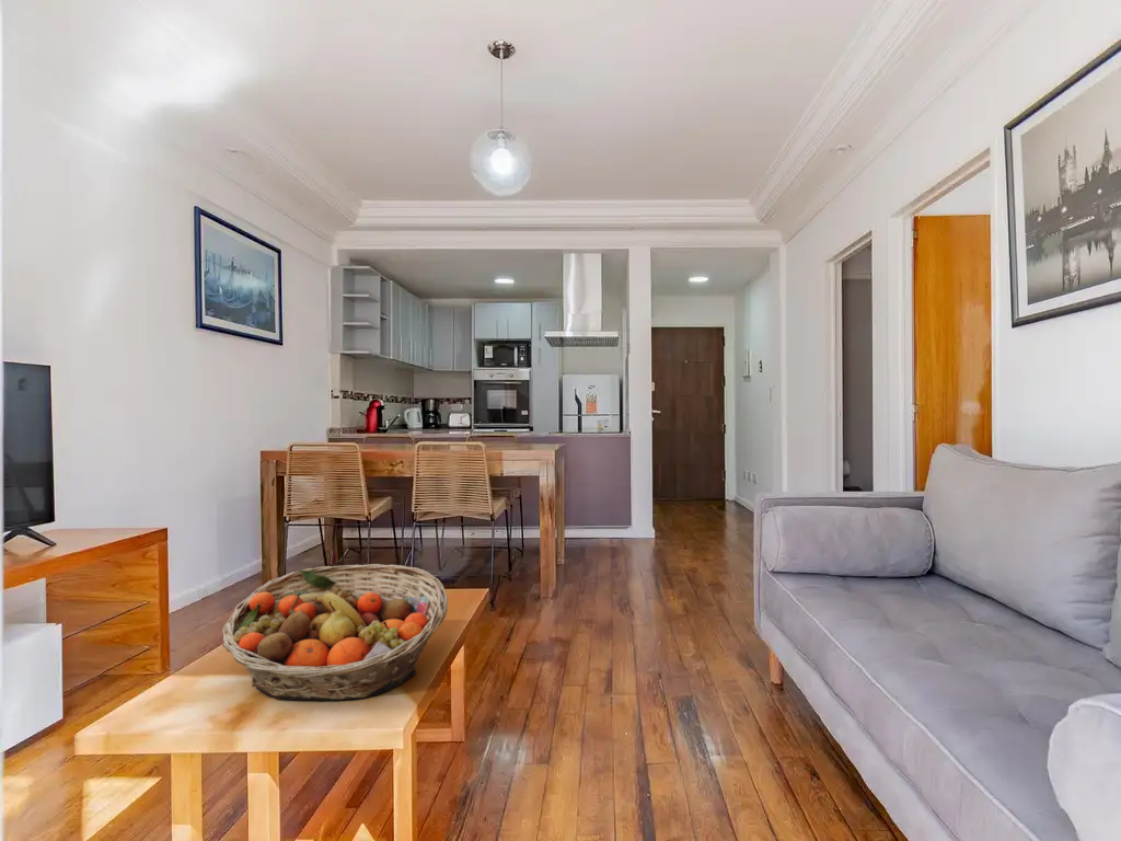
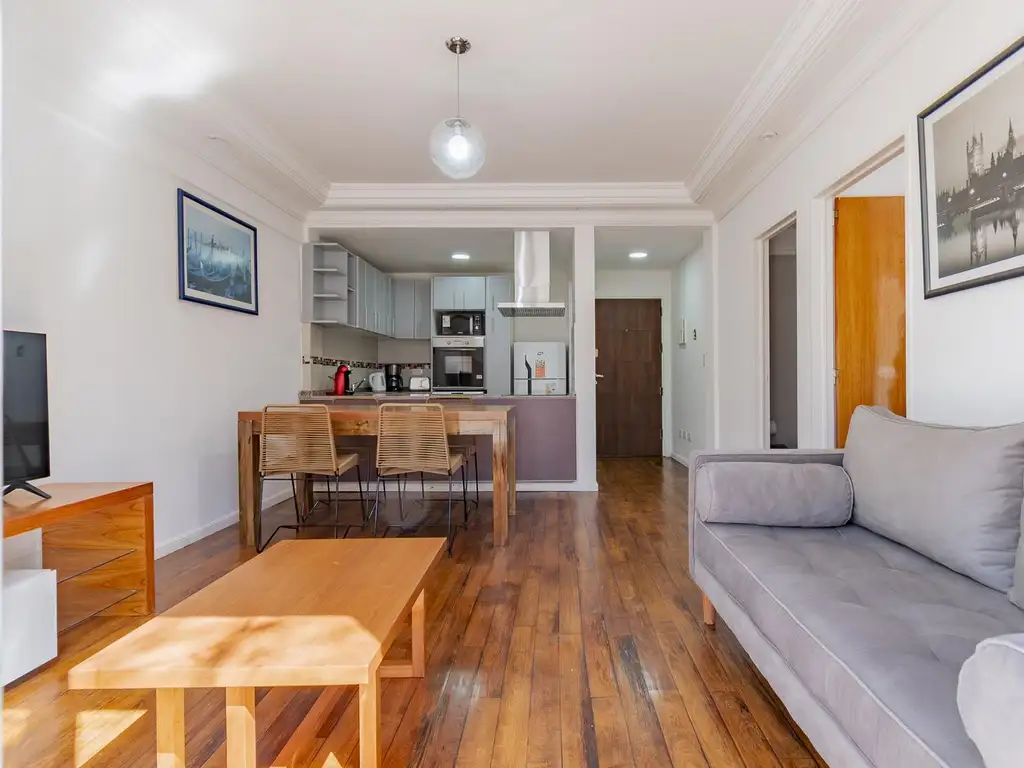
- fruit basket (339, 626)
